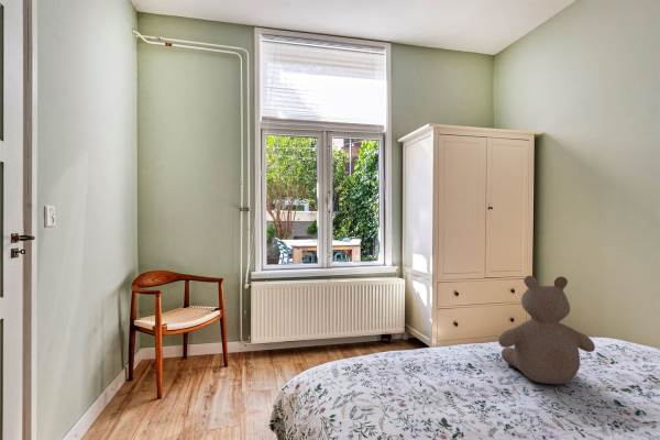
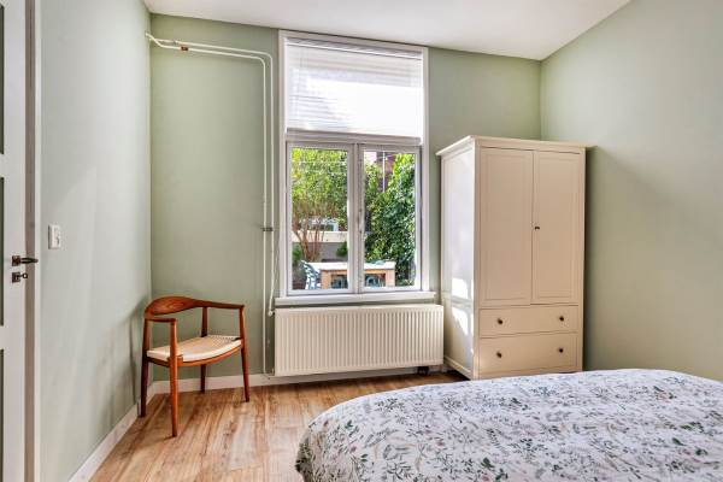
- bear (538, 323)
